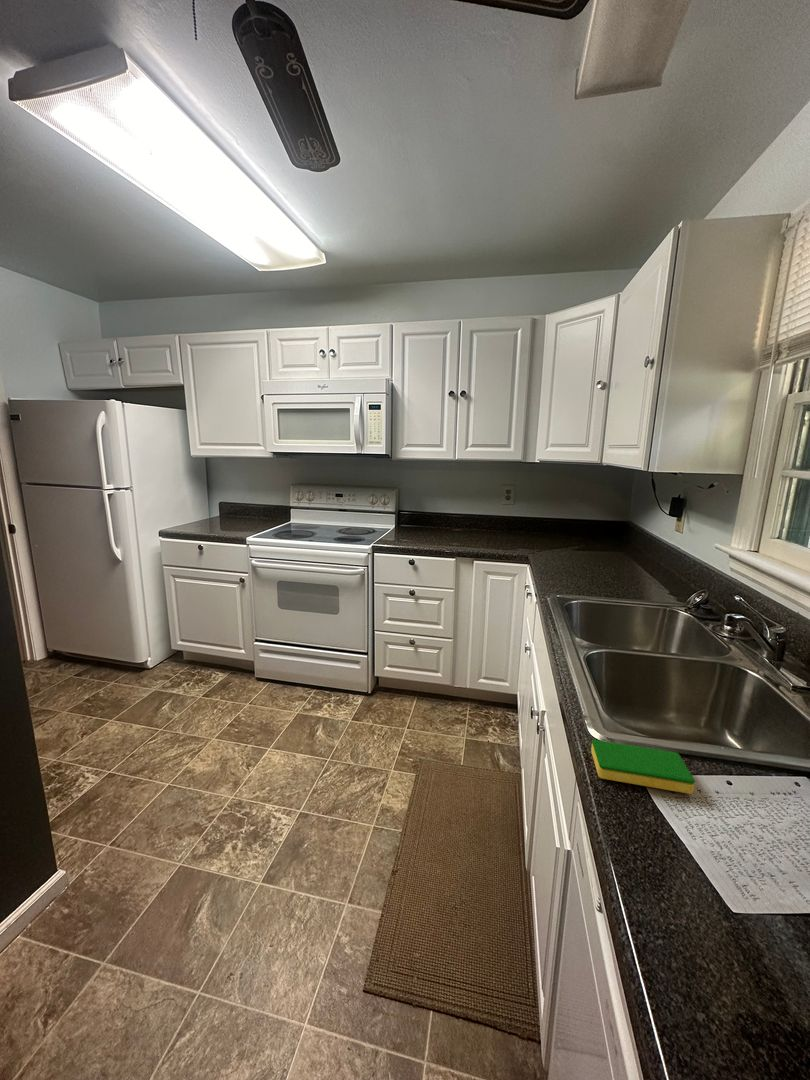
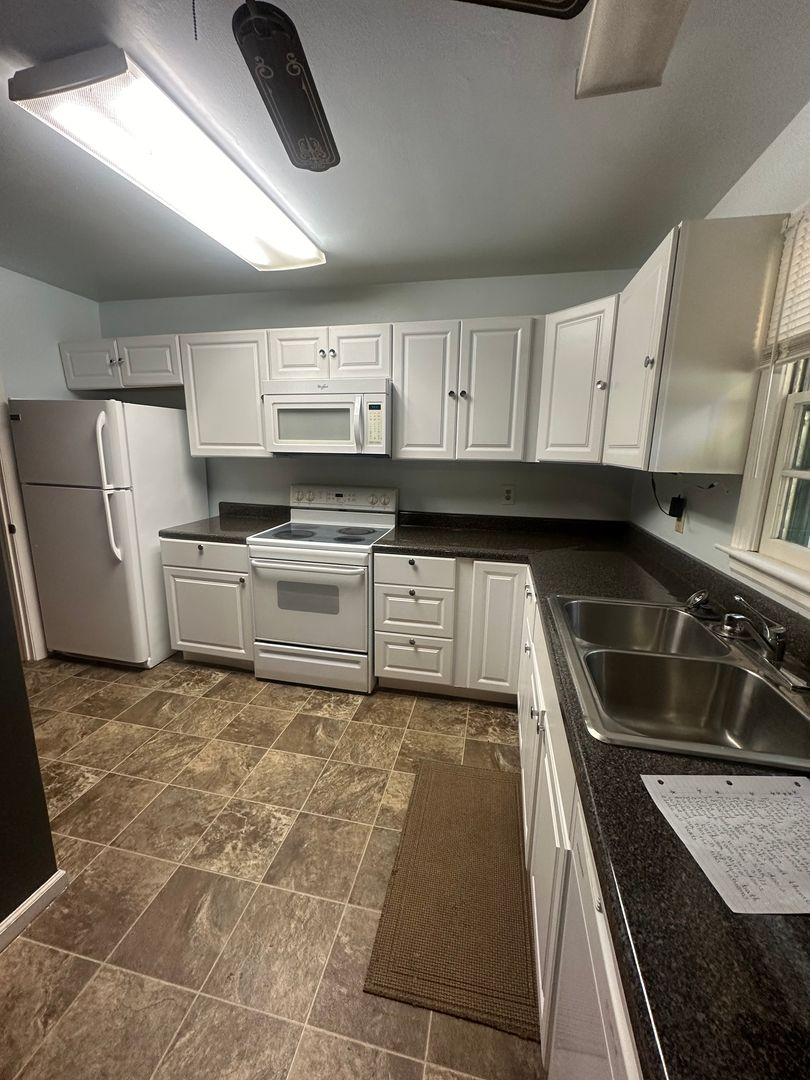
- dish sponge (639, 765)
